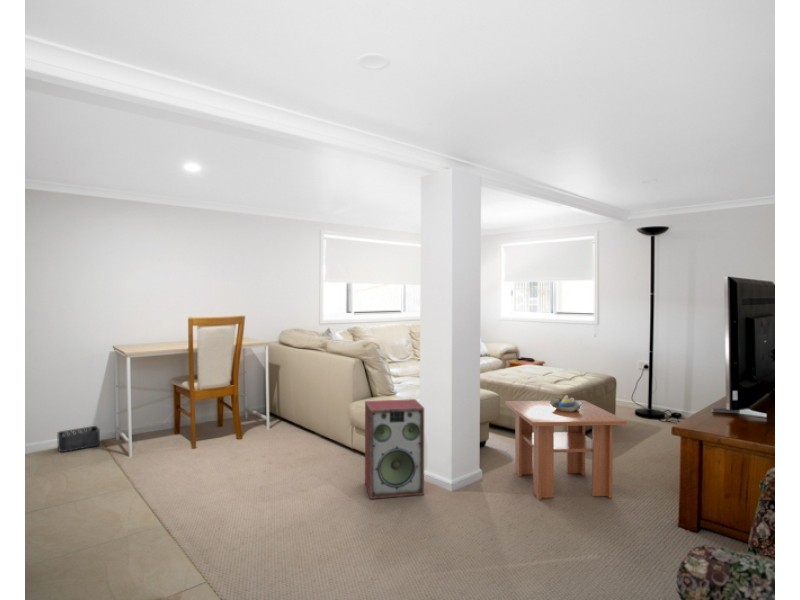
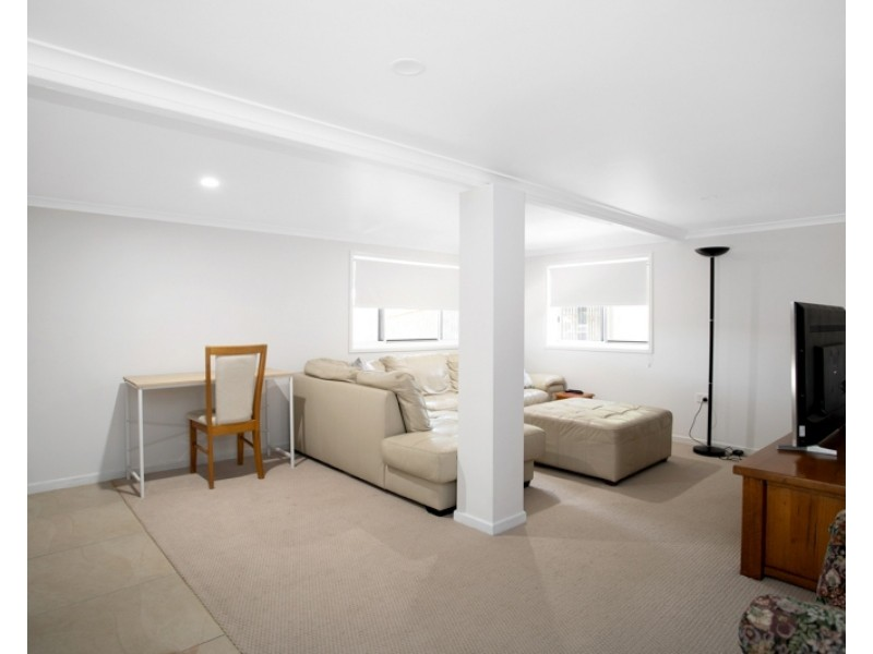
- storage bin (78, 438)
- speaker (393, 446)
- coffee table (560, 447)
- decorative bowl (565, 401)
